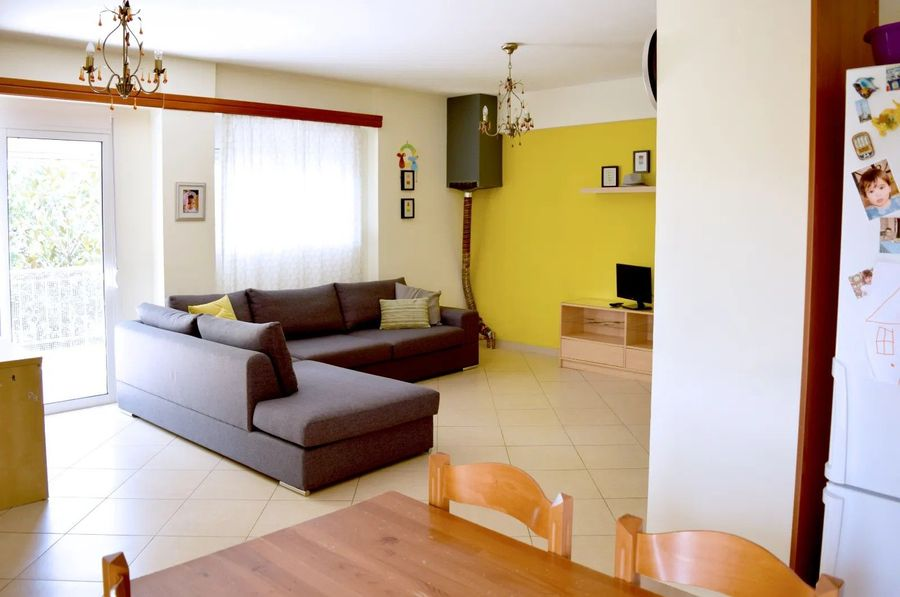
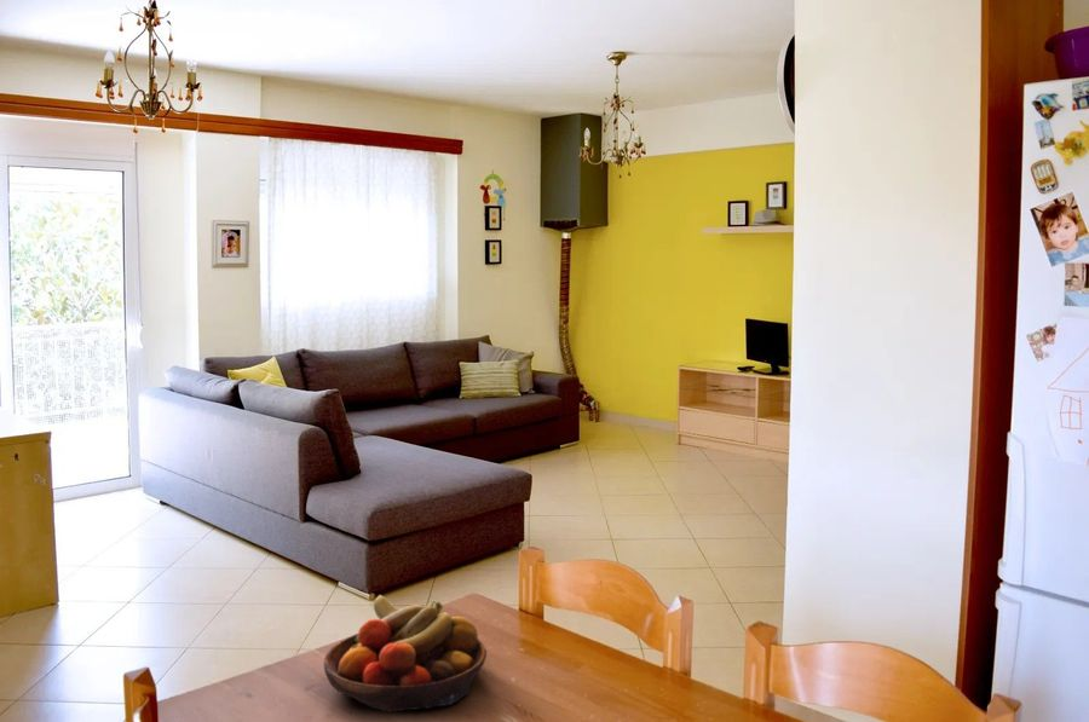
+ fruit bowl (404, 646)
